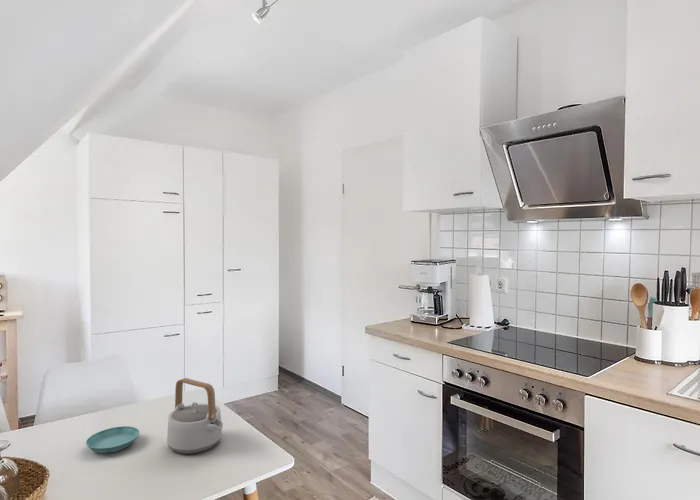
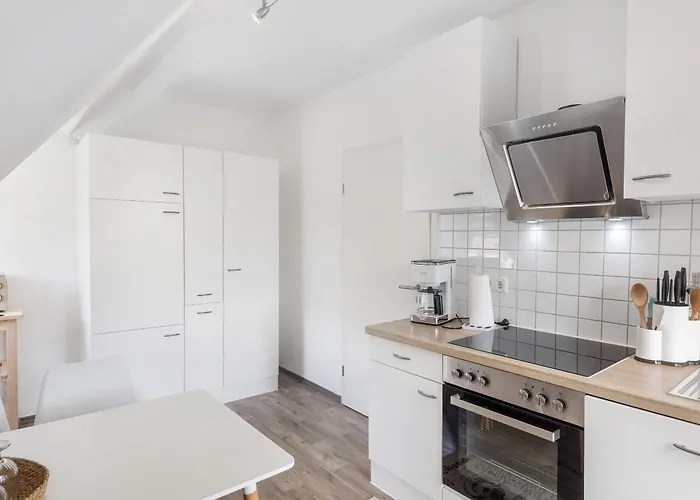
- teapot (198, 413)
- saucer (113, 440)
